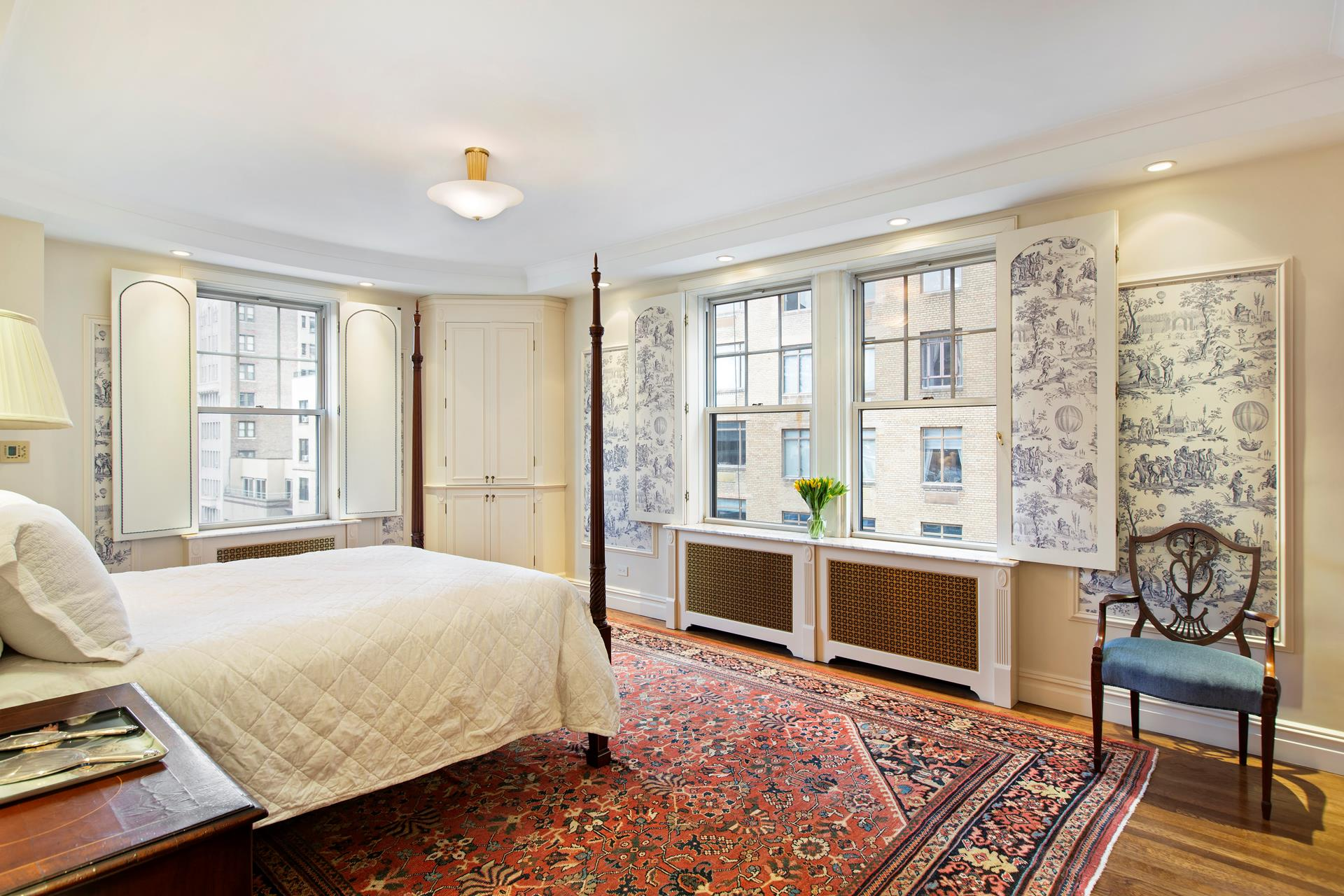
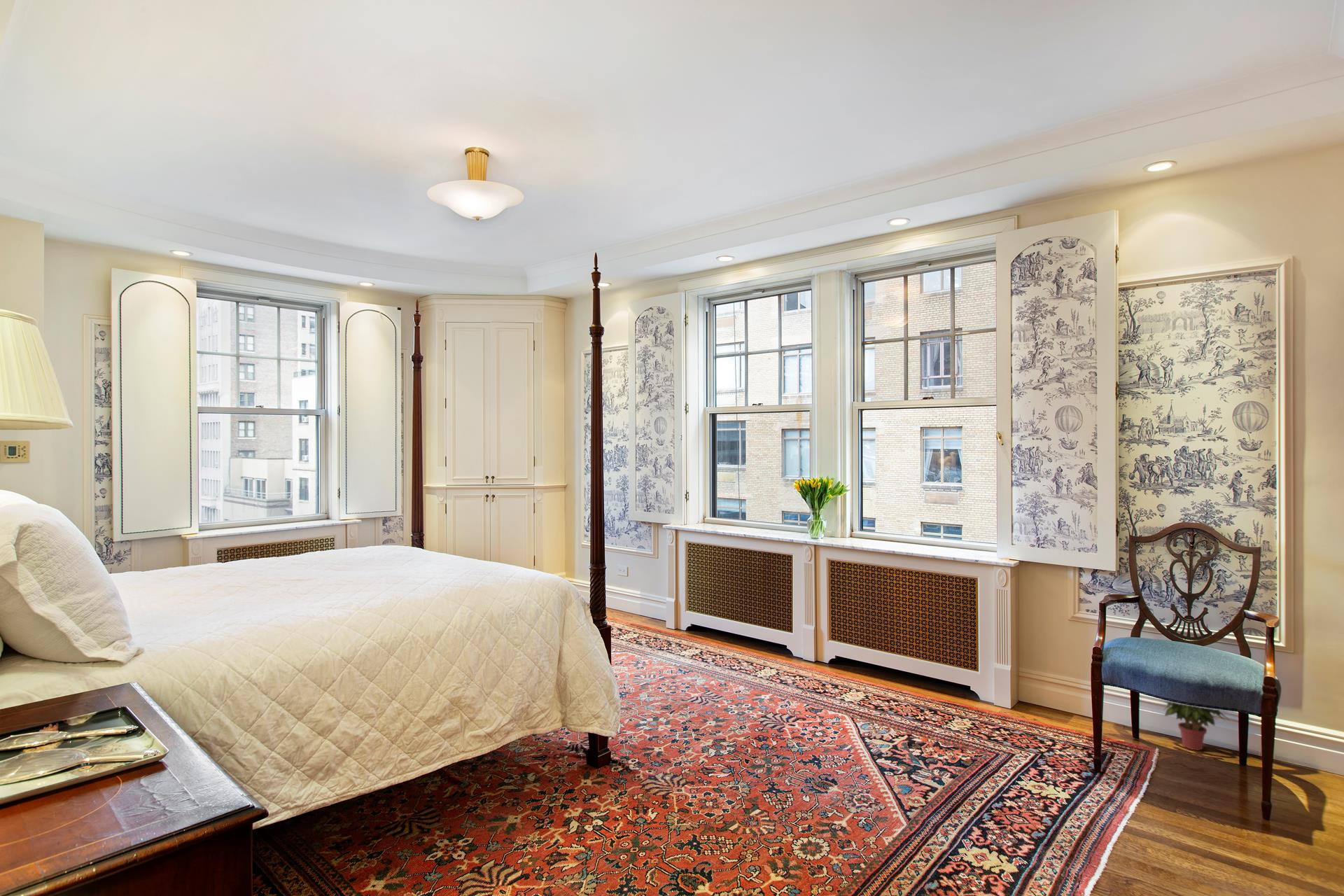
+ potted plant (1194, 706)
